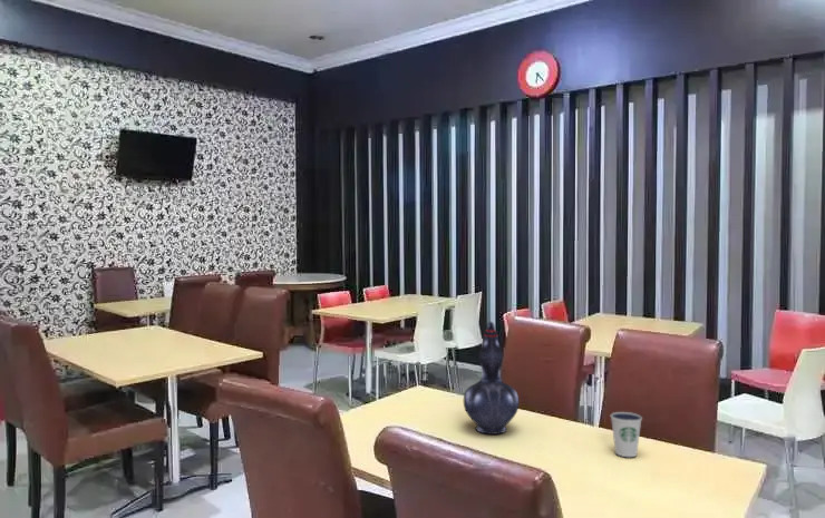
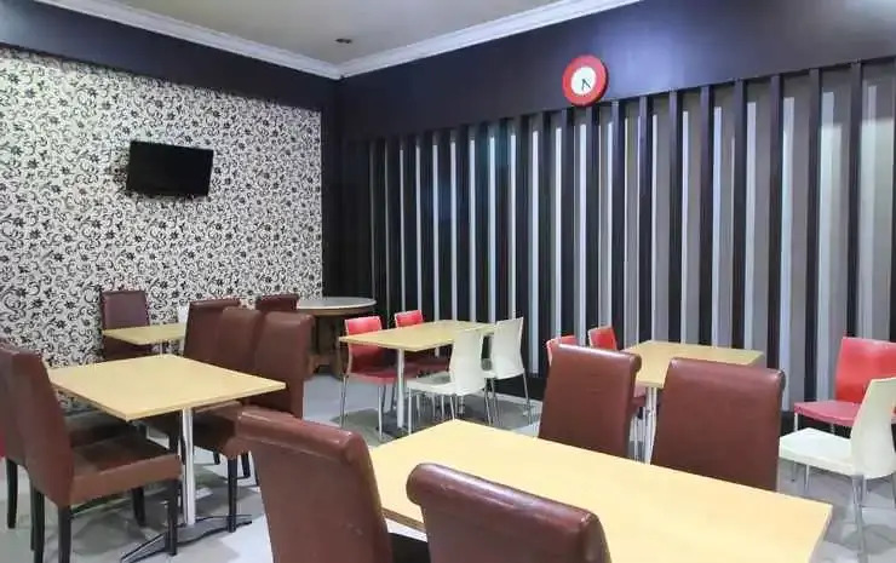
- dixie cup (625, 434)
- decorative vase (491, 375)
